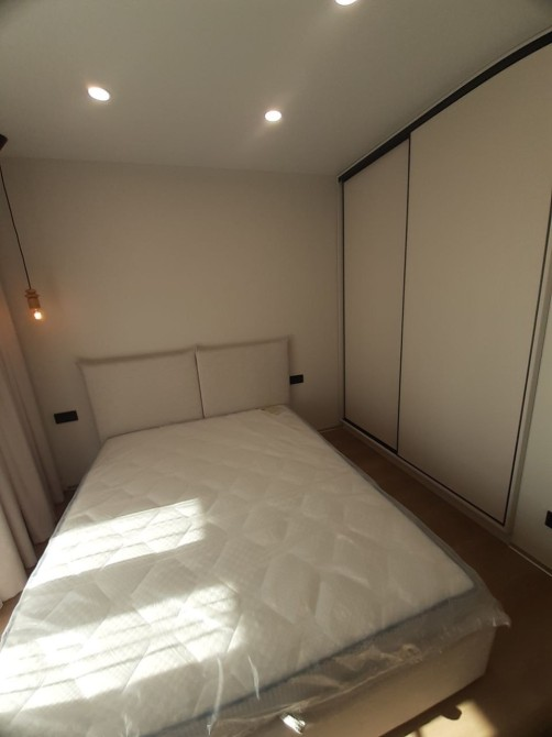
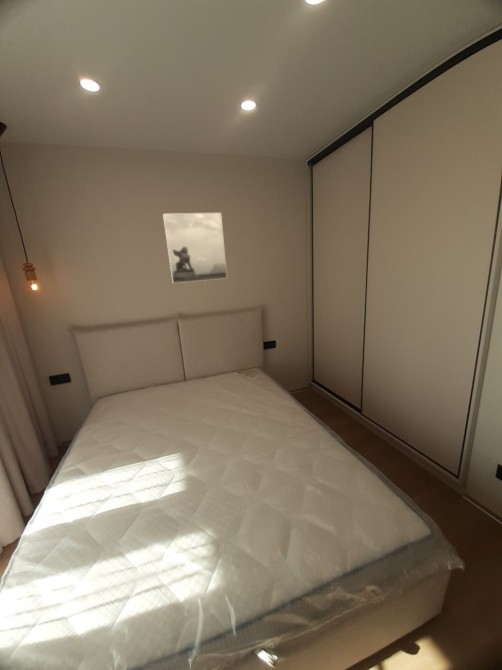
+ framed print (196, 248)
